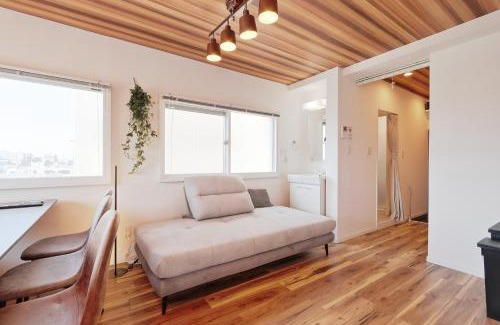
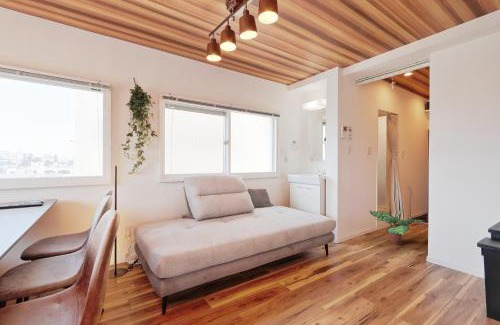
+ potted plant (390, 224)
